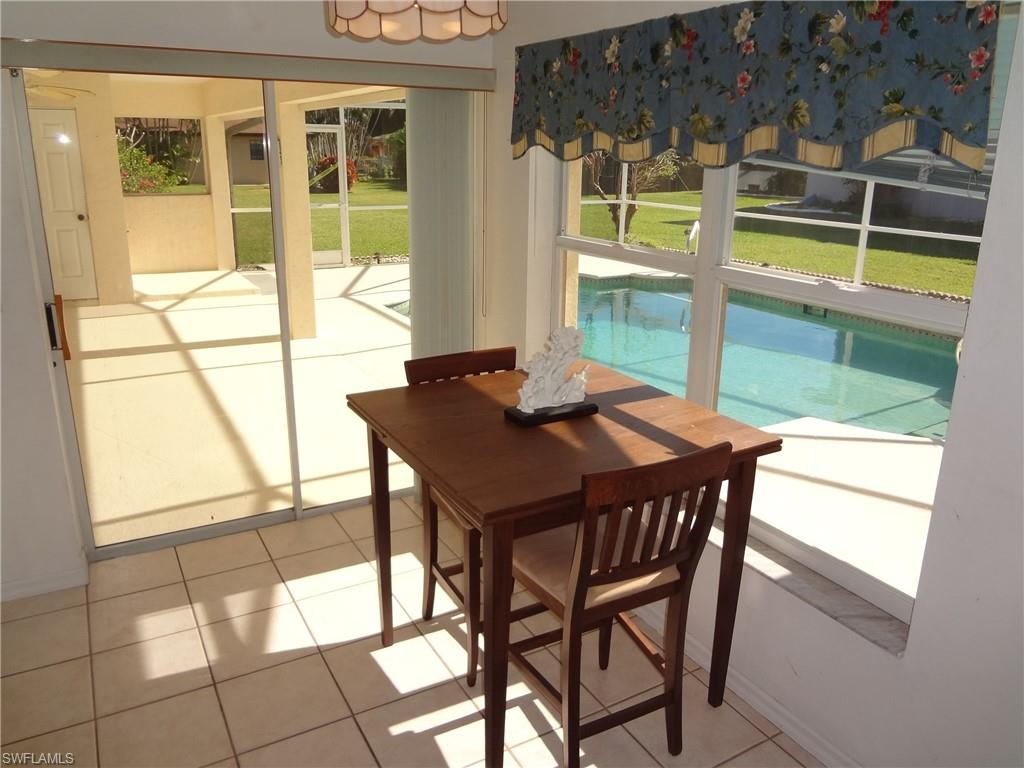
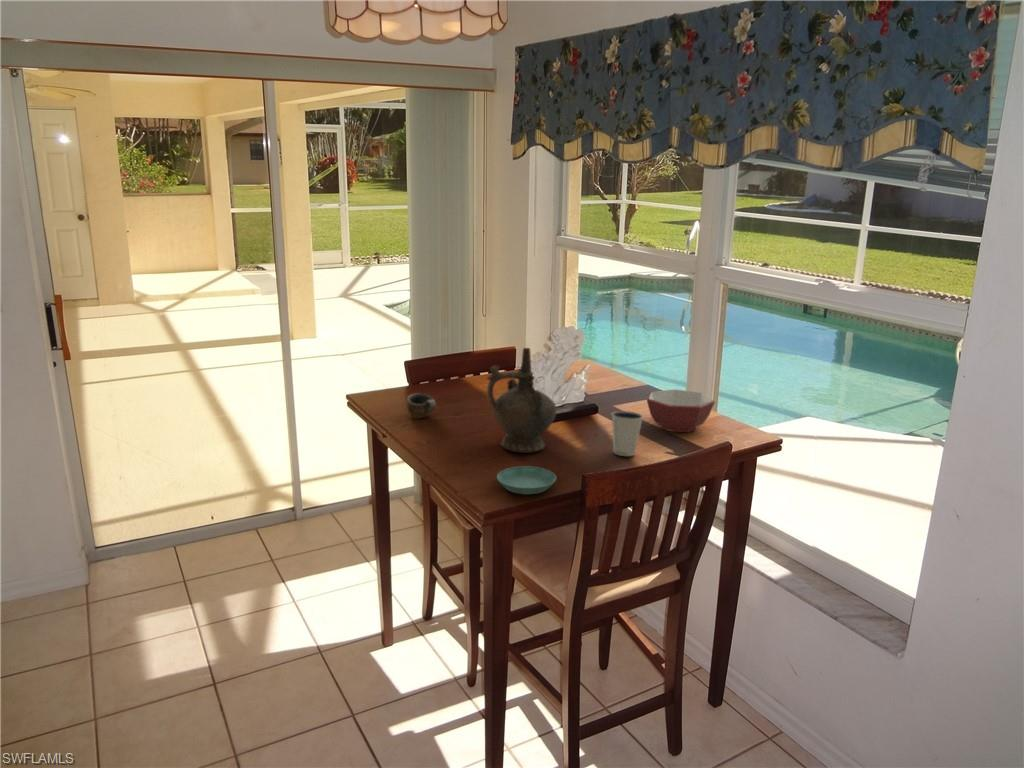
+ bowl (680, 412)
+ ceremonial vessel (521, 398)
+ dixie cup (626, 433)
+ cup (421, 407)
+ saucer (526, 481)
